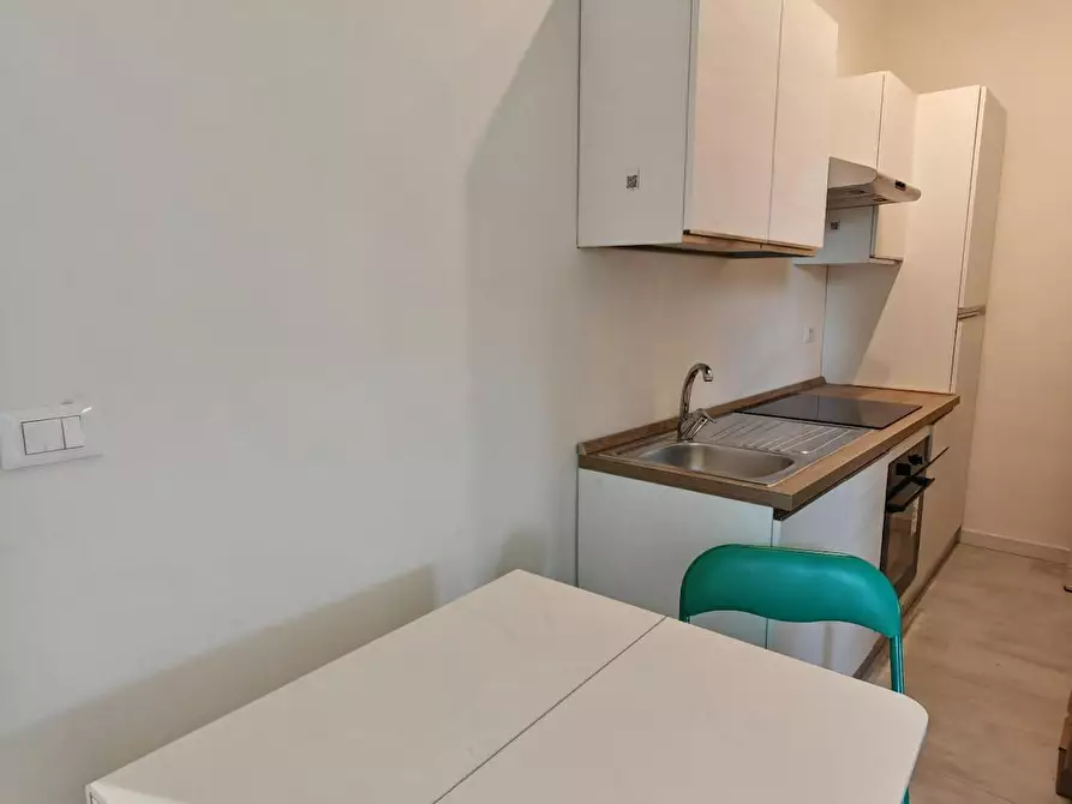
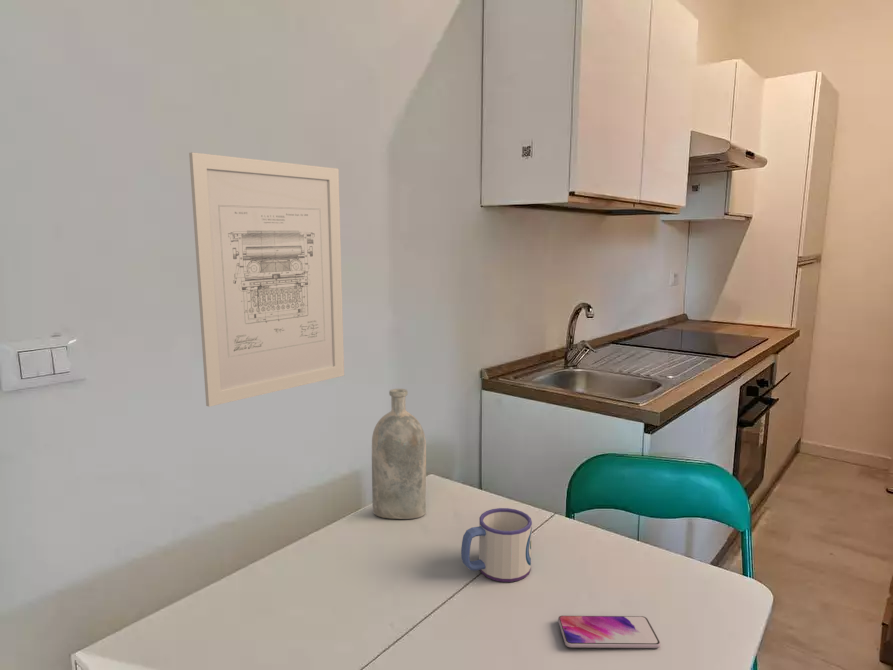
+ smartphone (607, 631)
+ bottle (398, 452)
+ wall art (276, 278)
+ mug (495, 545)
